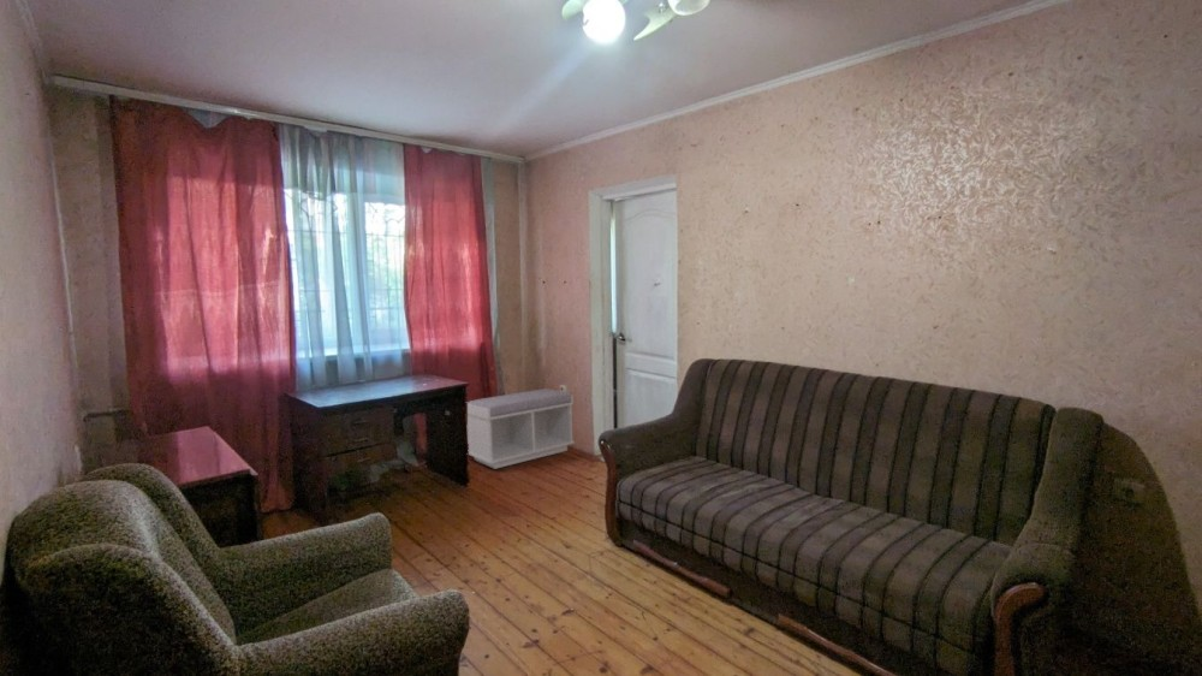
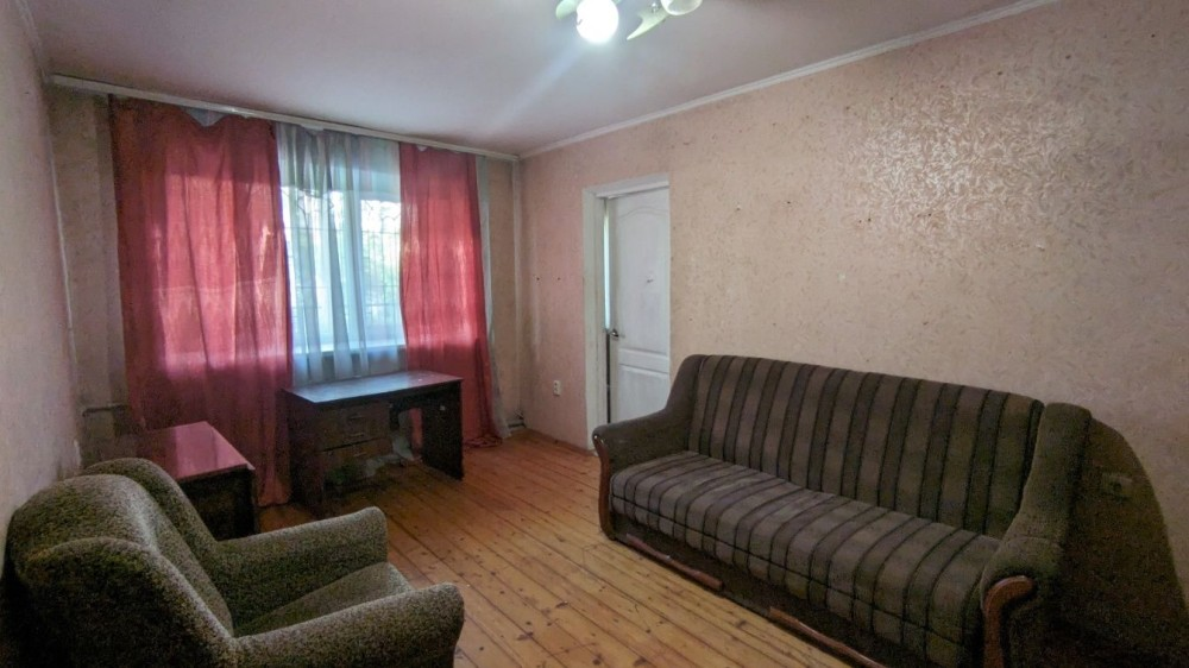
- bench (520, 425)
